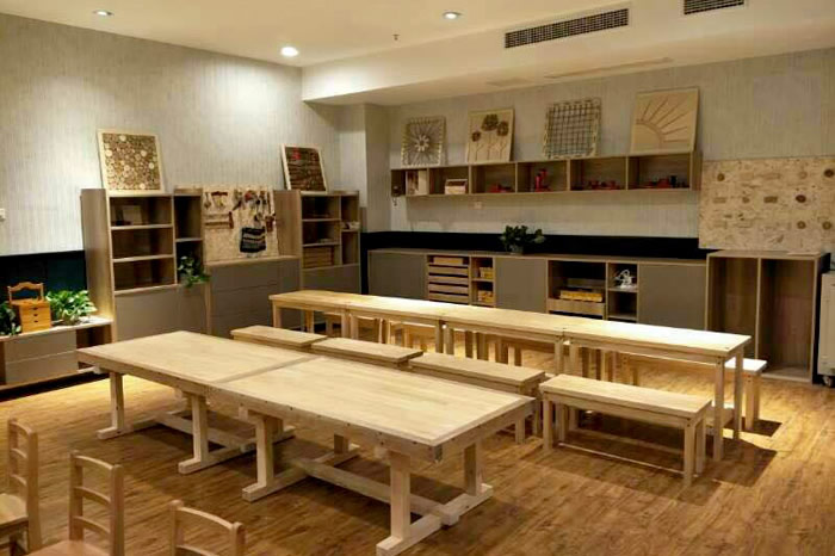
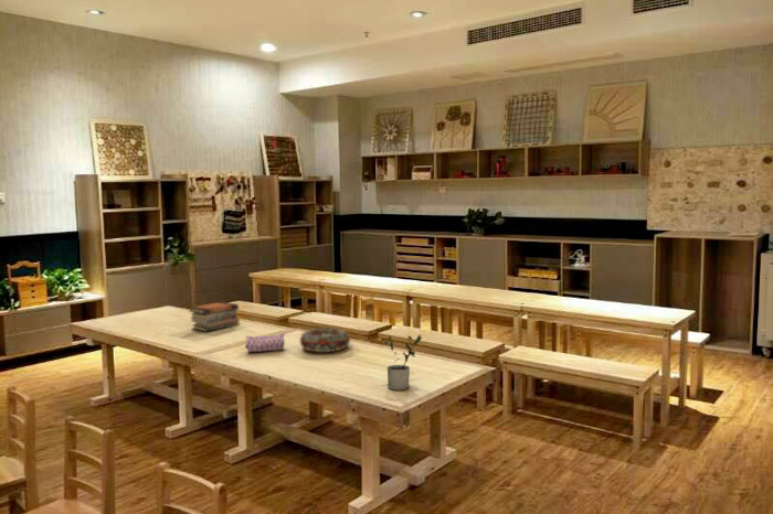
+ book stack (214, 315)
+ potted plant (399, 358)
+ pencil case (265, 342)
+ decorative bowl (325, 340)
